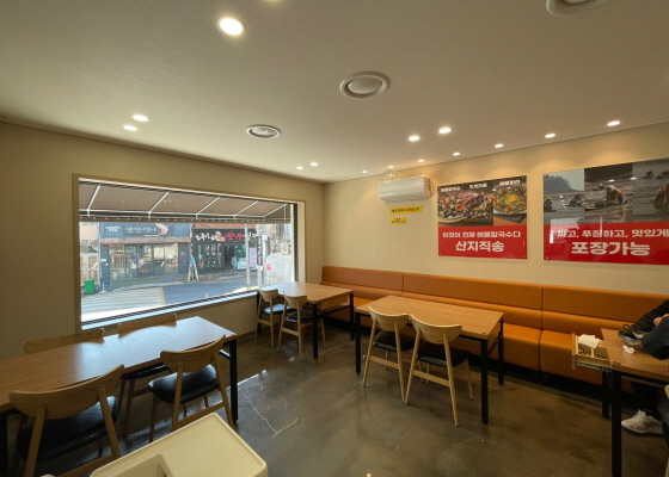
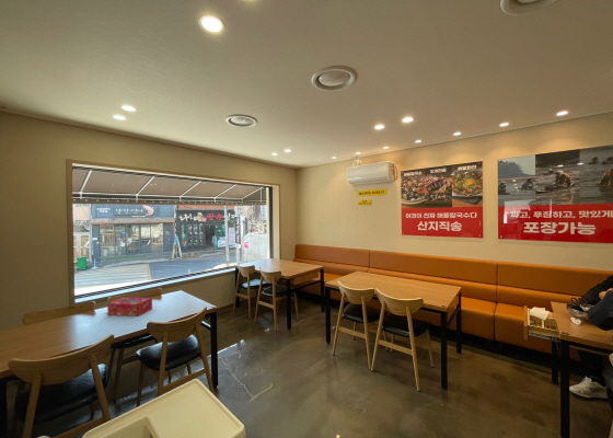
+ tissue box (130, 306)
